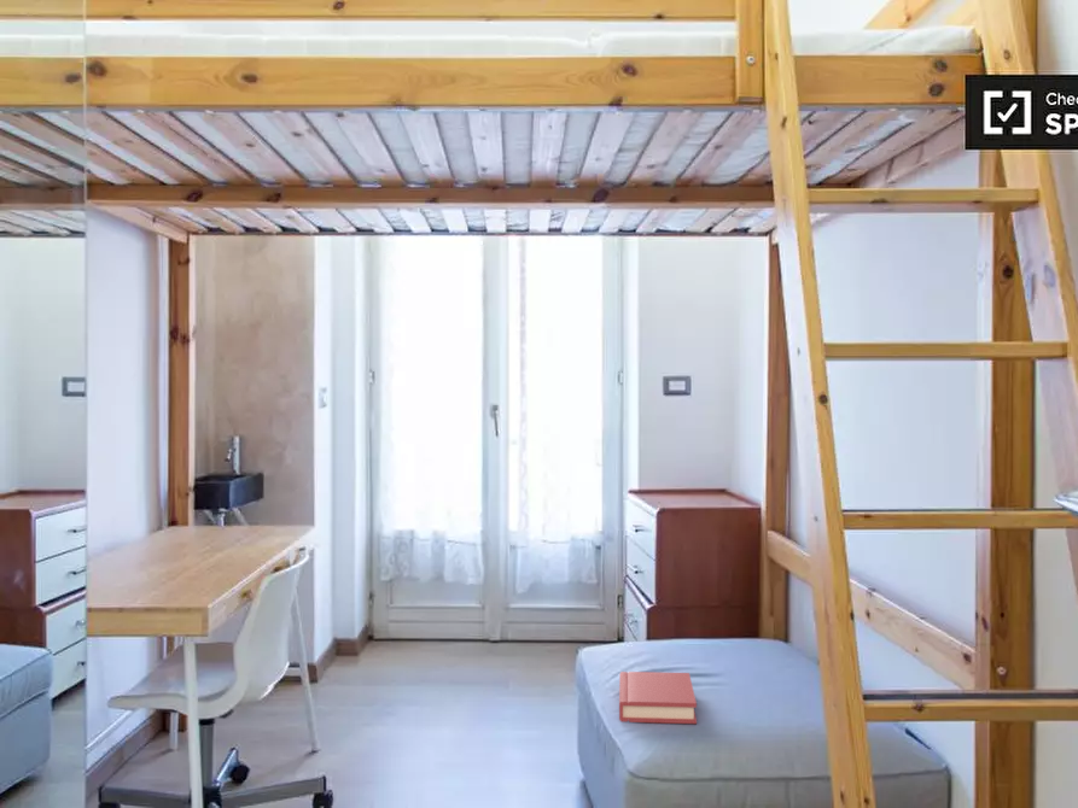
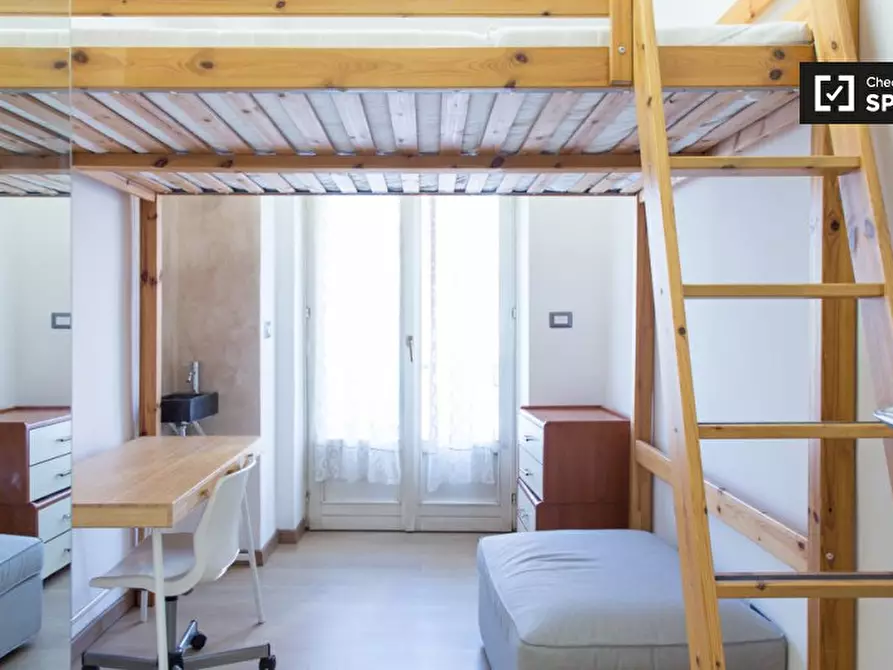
- hardback book (655, 696)
